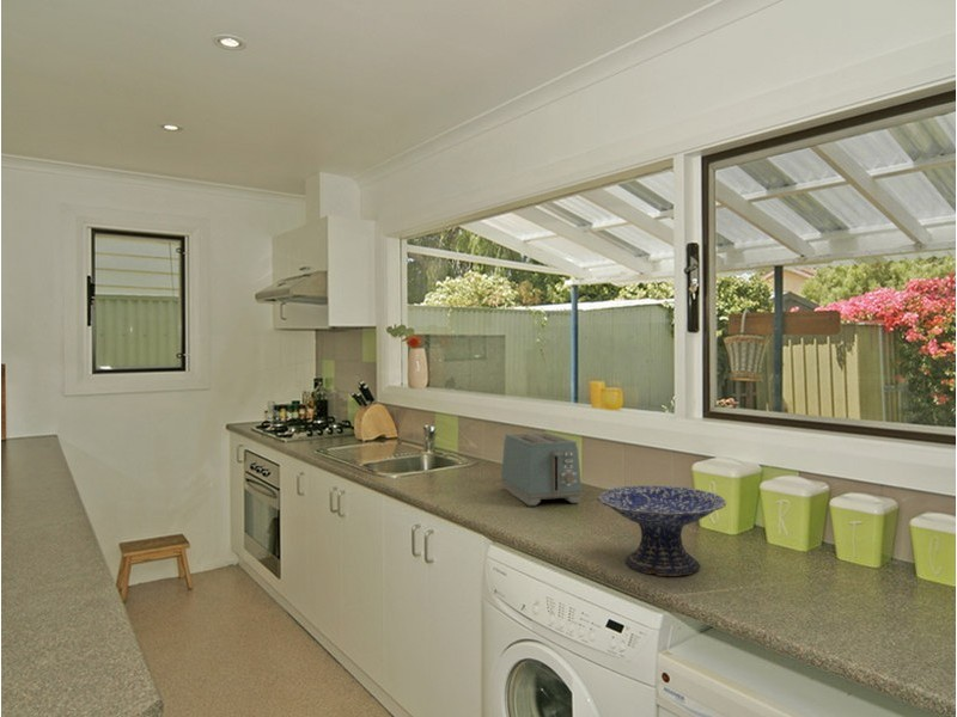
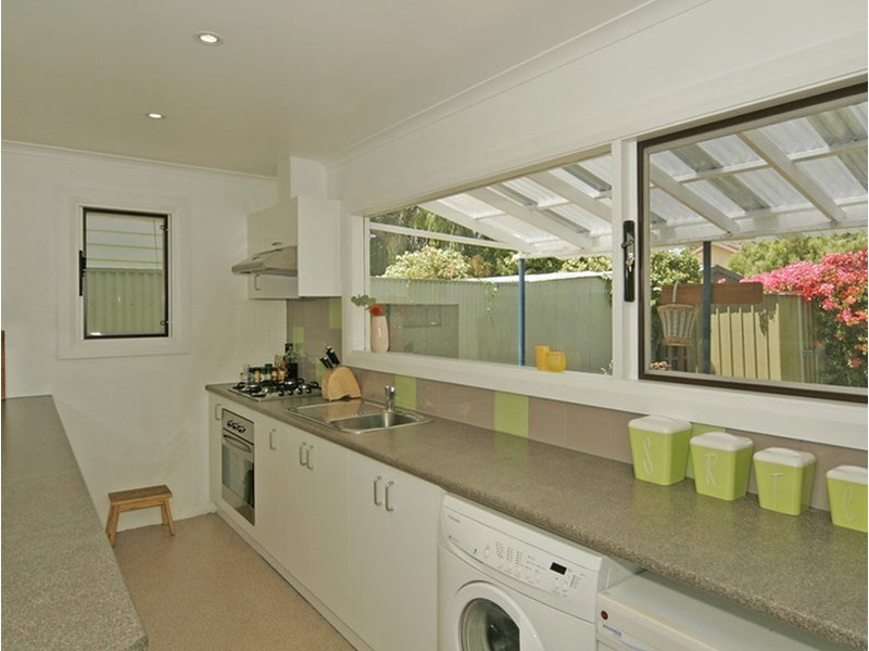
- decorative bowl (660, 529)
- toaster (541, 467)
